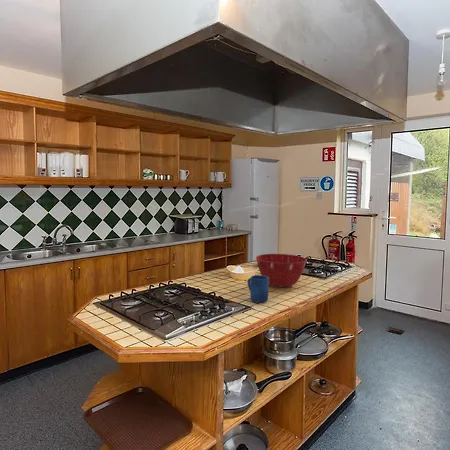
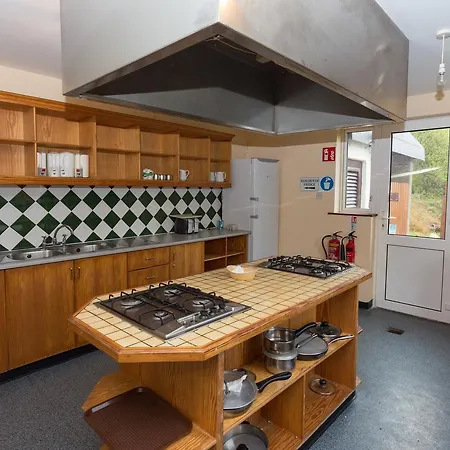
- mug (256, 288)
- mixing bowl (280, 271)
